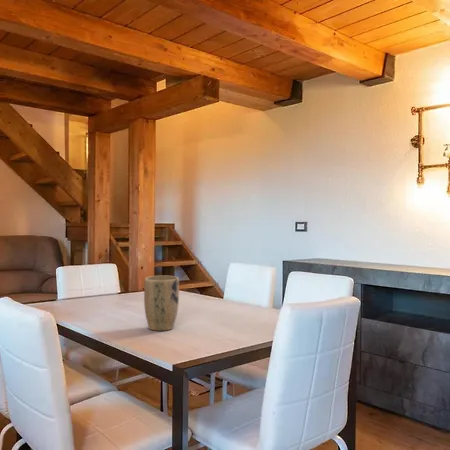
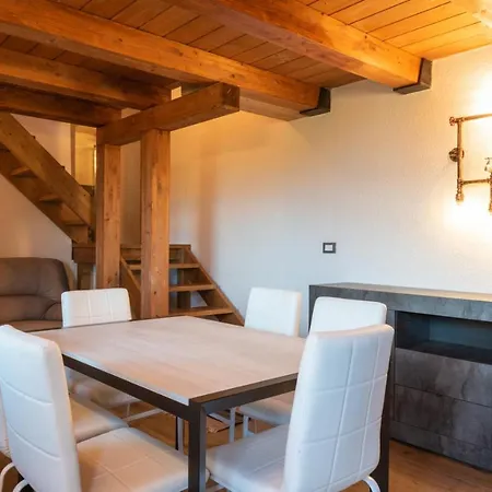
- plant pot (161, 302)
